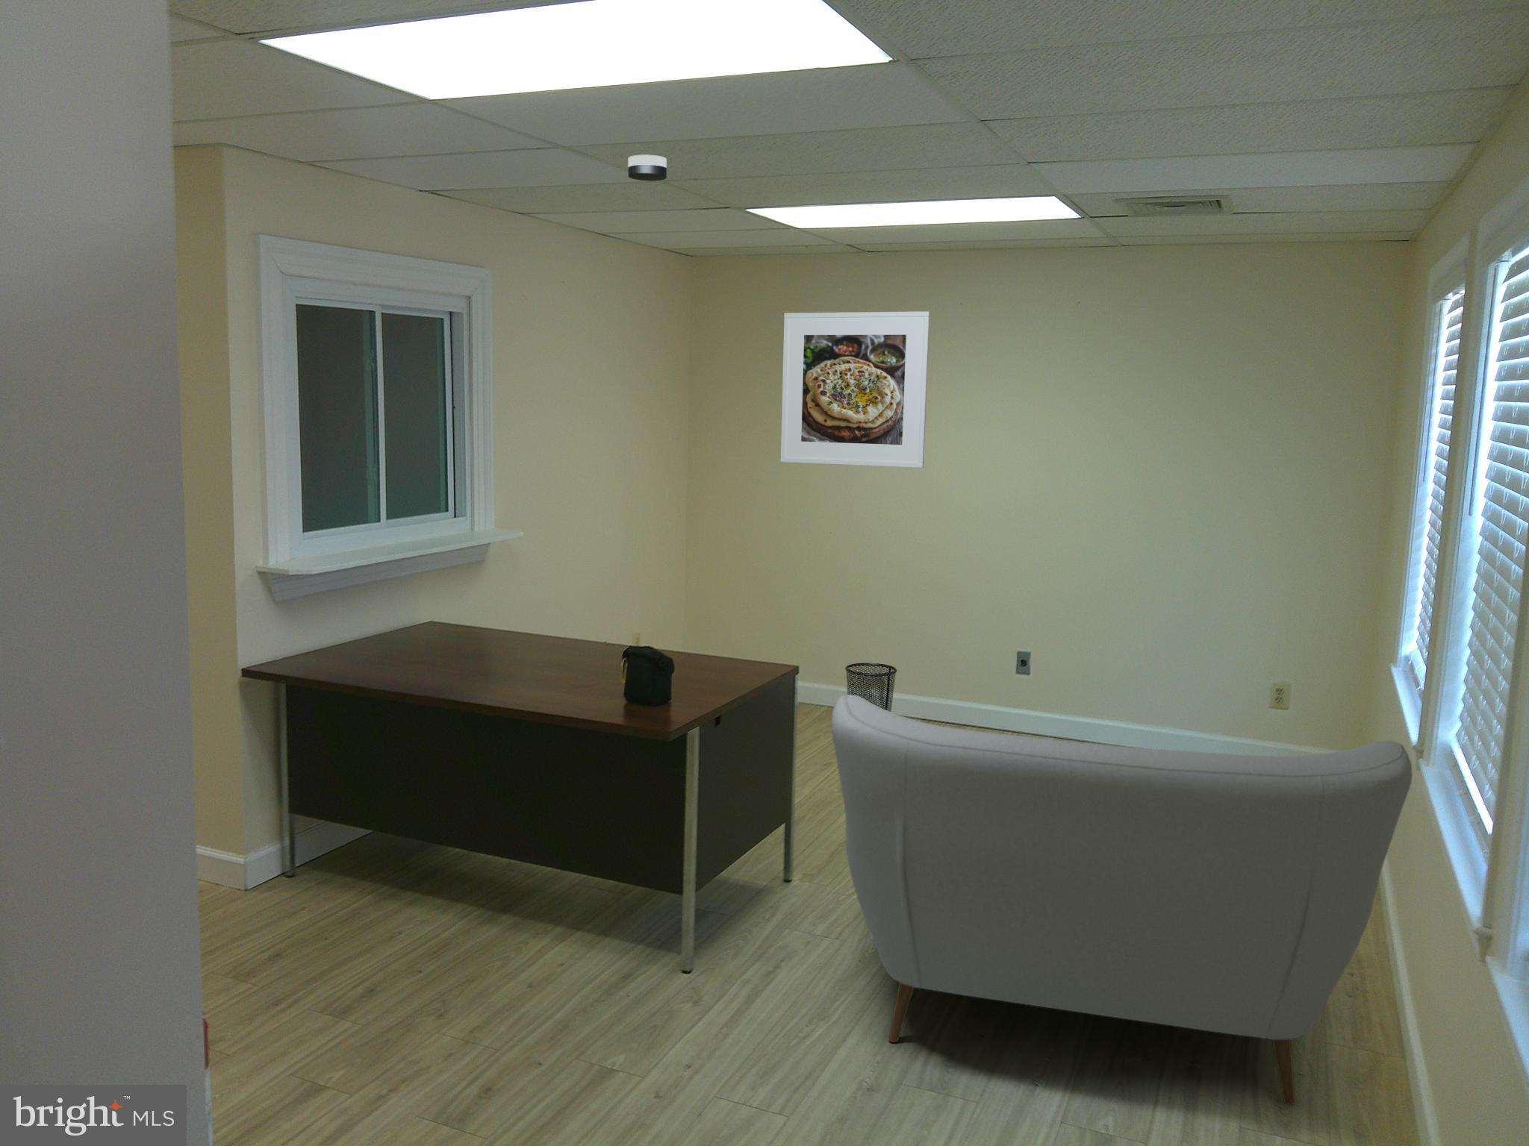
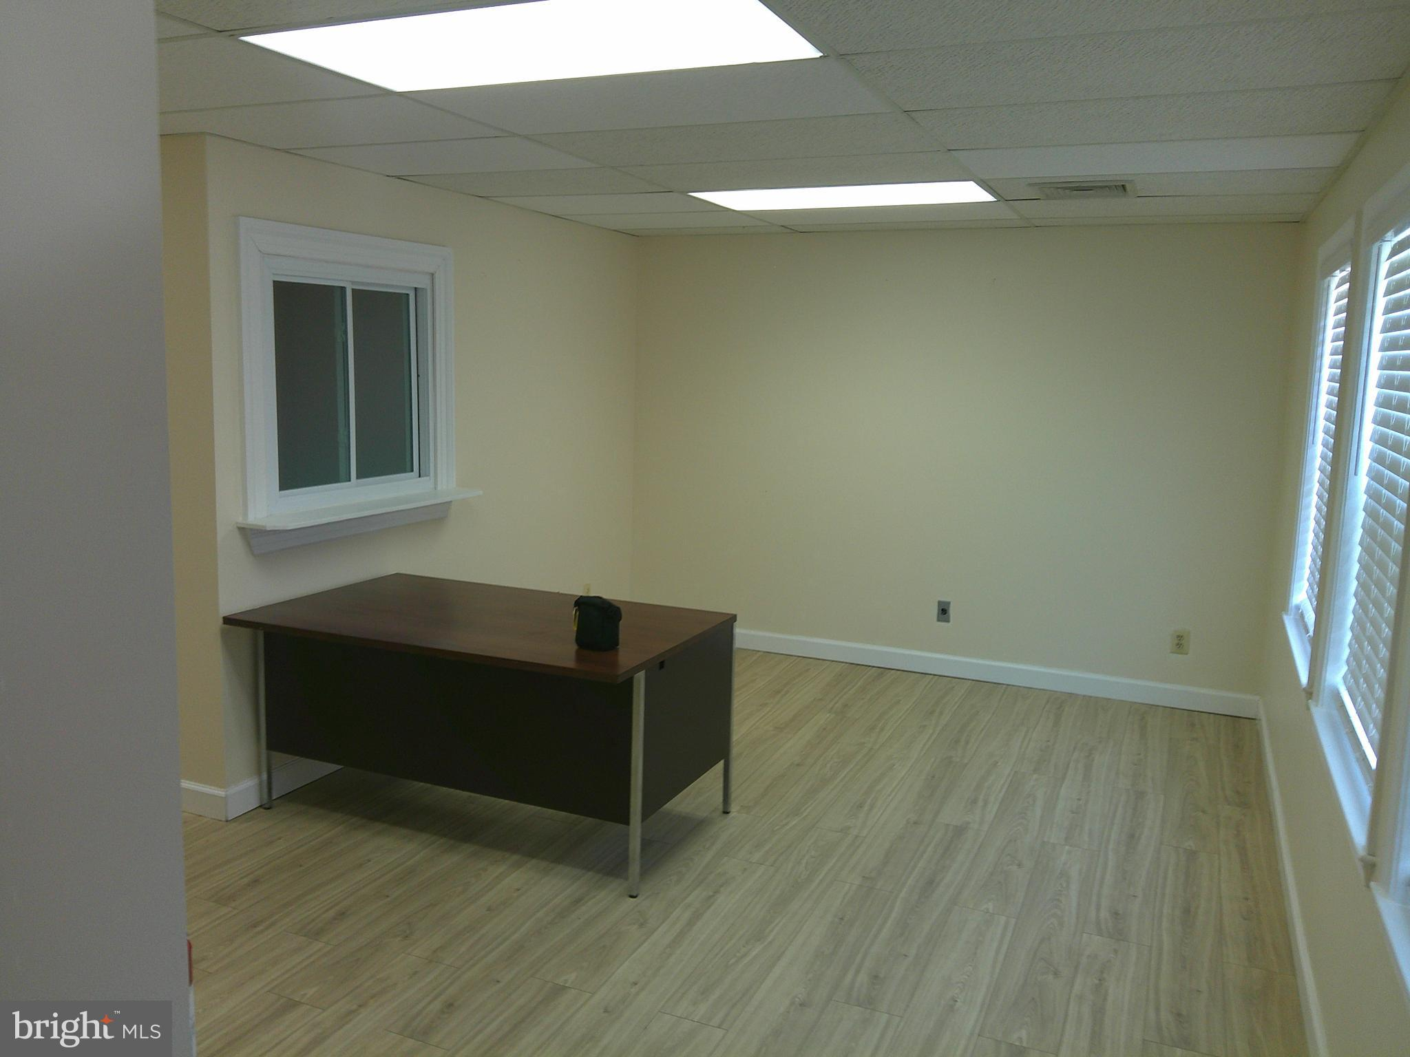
- waste bin (869, 695)
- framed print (852, 389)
- loveseat (1093, 861)
- smoke detector (648, 167)
